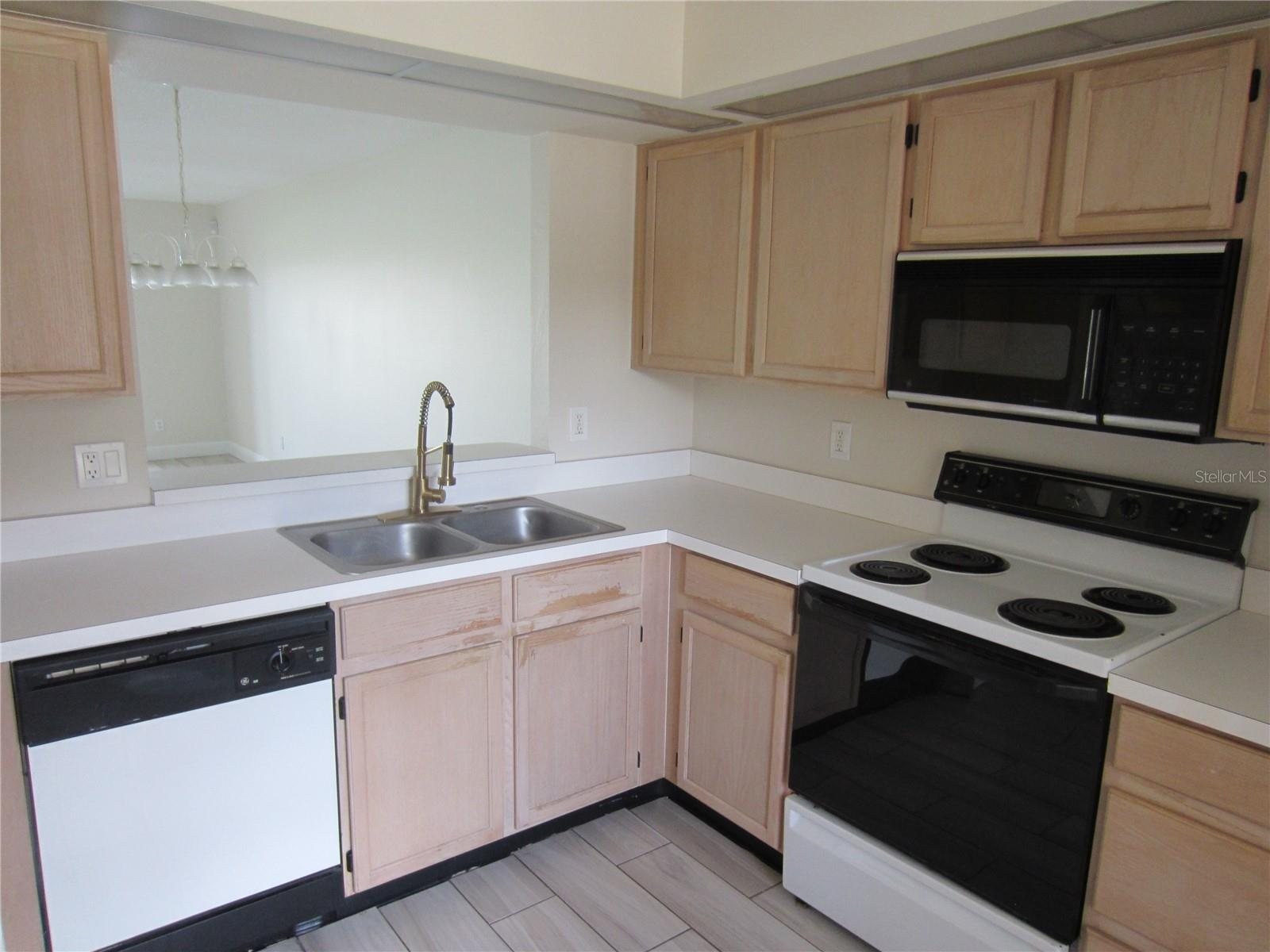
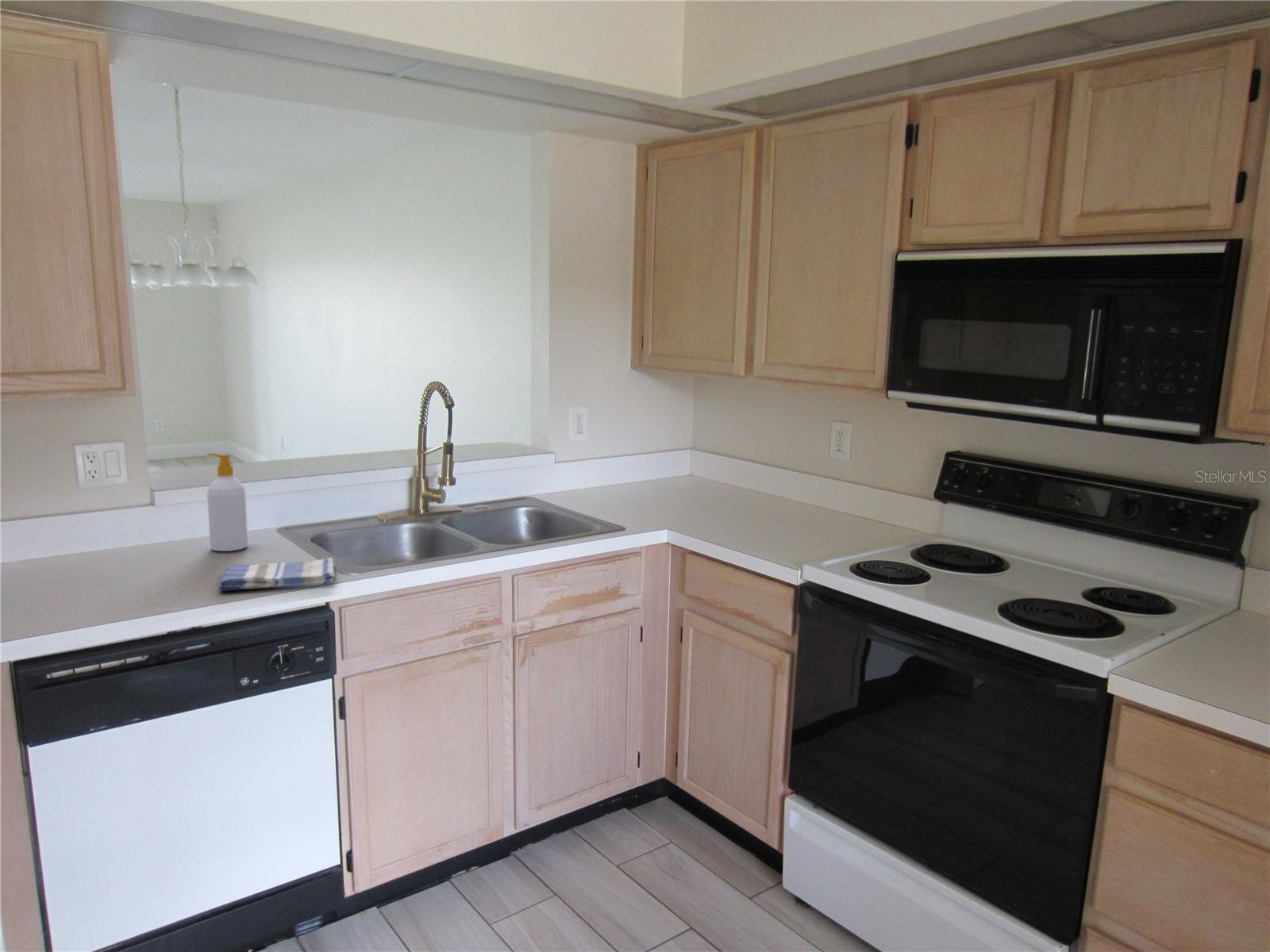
+ soap bottle (225, 501)
+ dish towel (280, 572)
